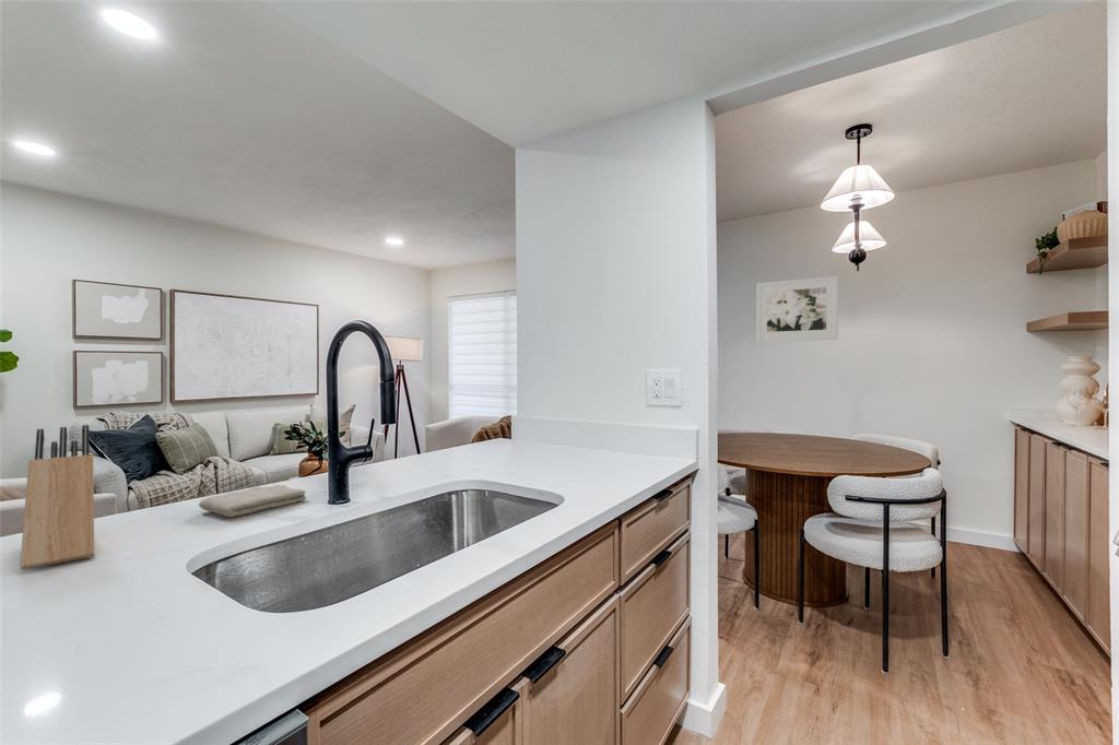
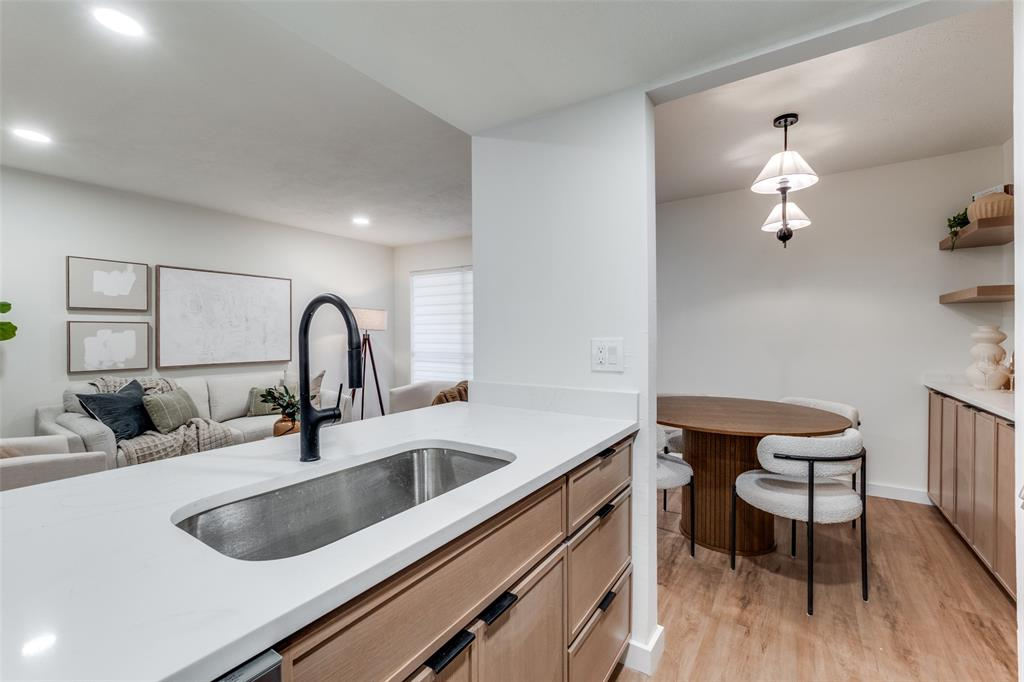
- knife block (61, 487)
- washcloth (256, 498)
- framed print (796, 310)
